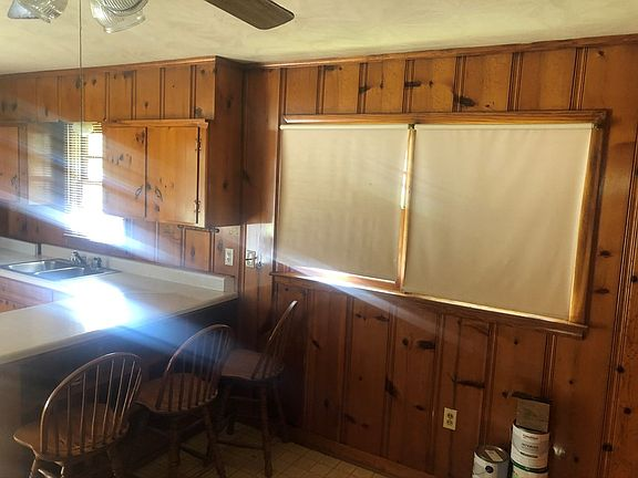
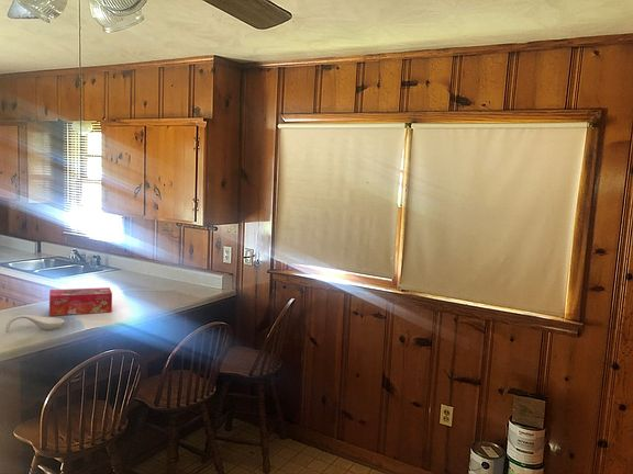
+ spoon rest (35, 321)
+ tissue box (80, 301)
